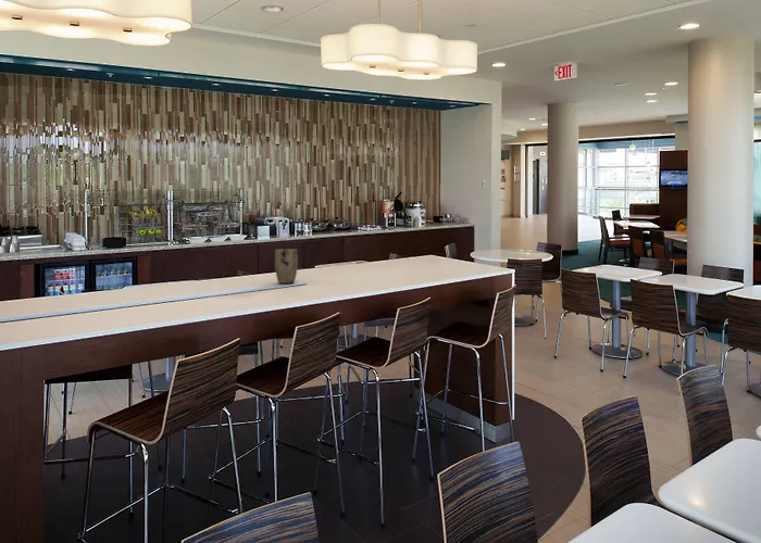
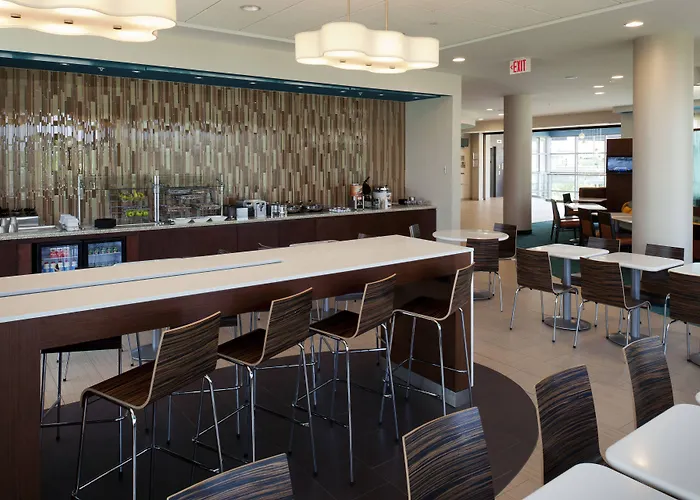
- plant pot (286, 266)
